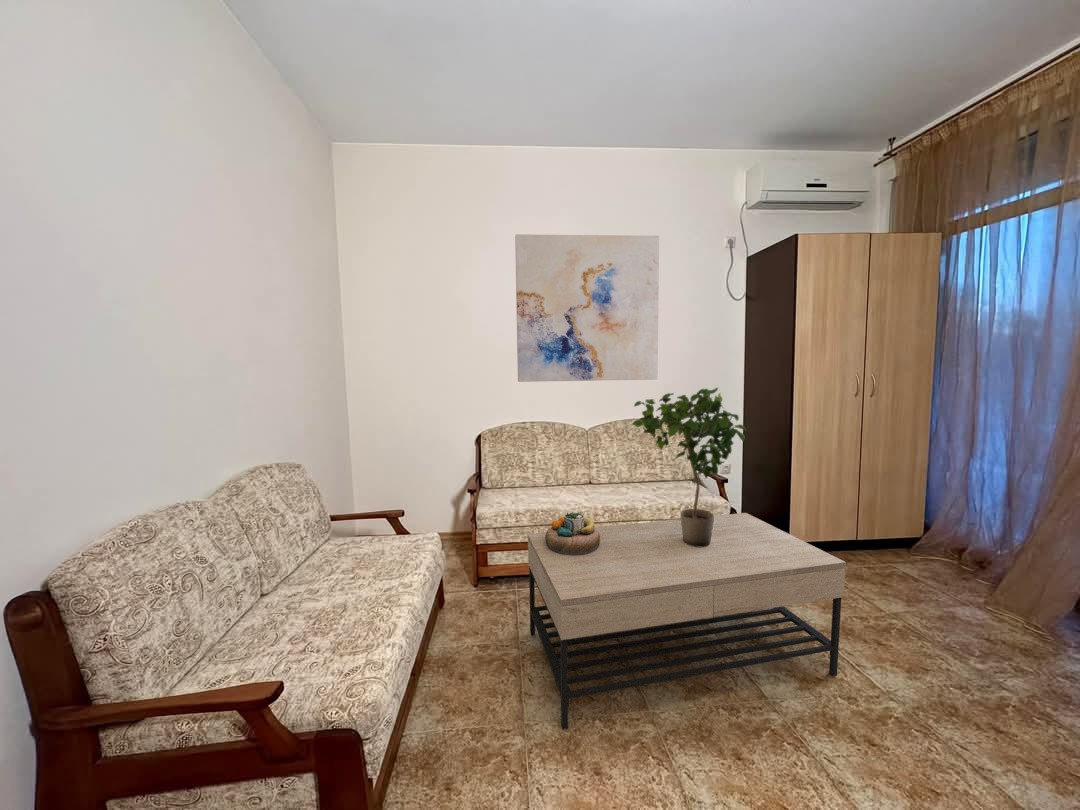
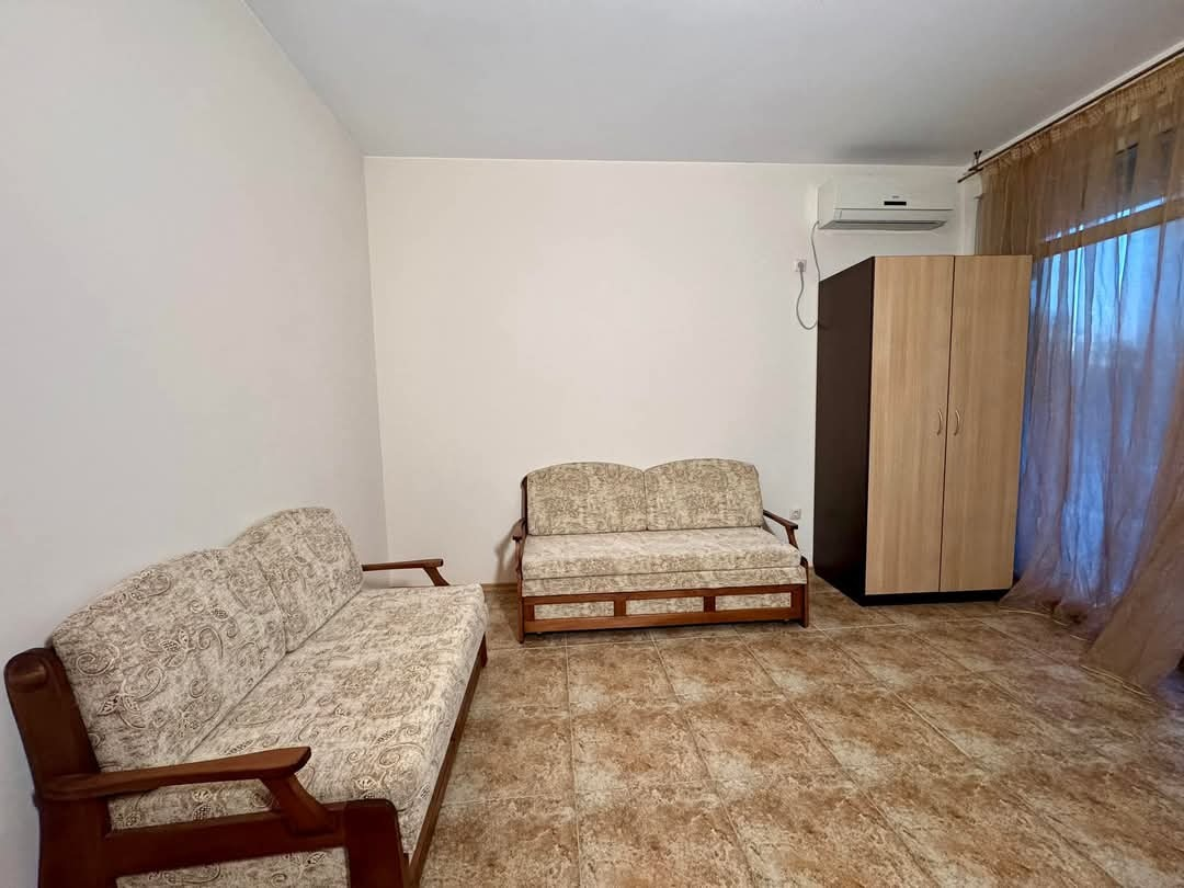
- decorative bowl (572, 527)
- wall art (587, 309)
- coffee table (672, 600)
- potted plant (691, 465)
